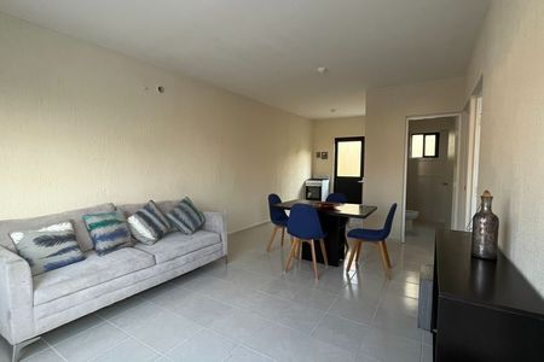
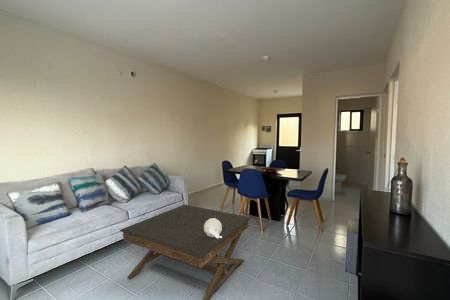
+ decorative sphere (212, 228)
+ coffee table (190, 245)
